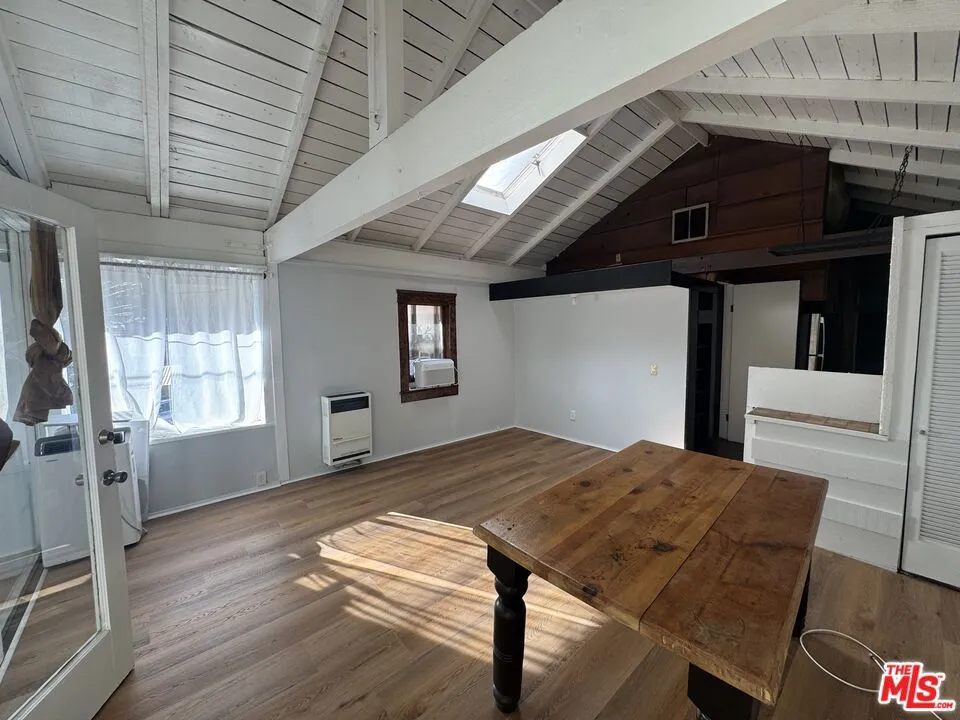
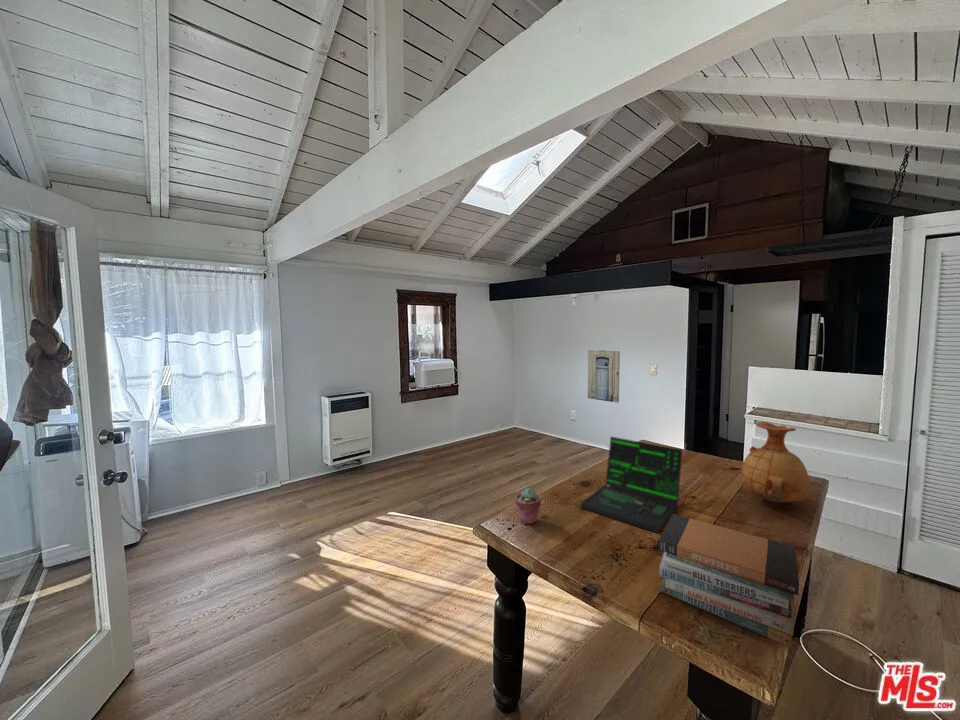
+ book stack (723, 570)
+ wall art (603, 375)
+ potted succulent (528, 504)
+ laptop (641, 480)
+ vase (774, 463)
